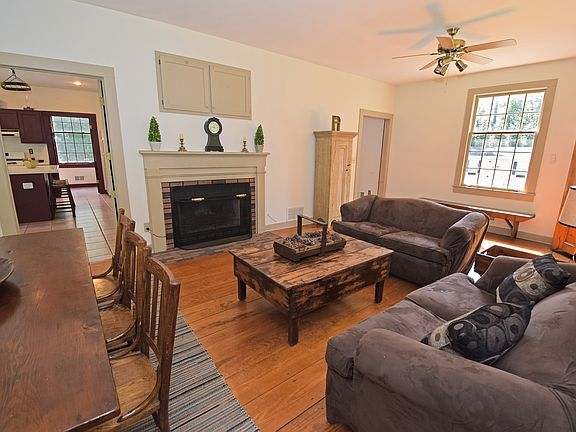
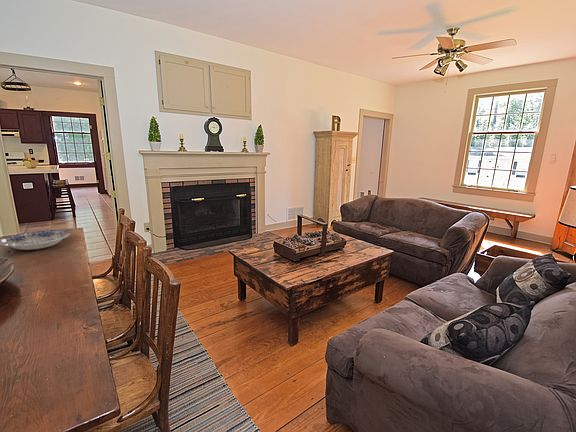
+ plate (37, 241)
